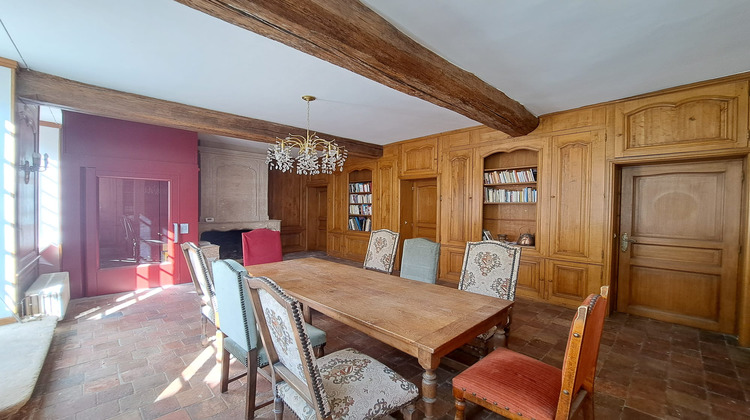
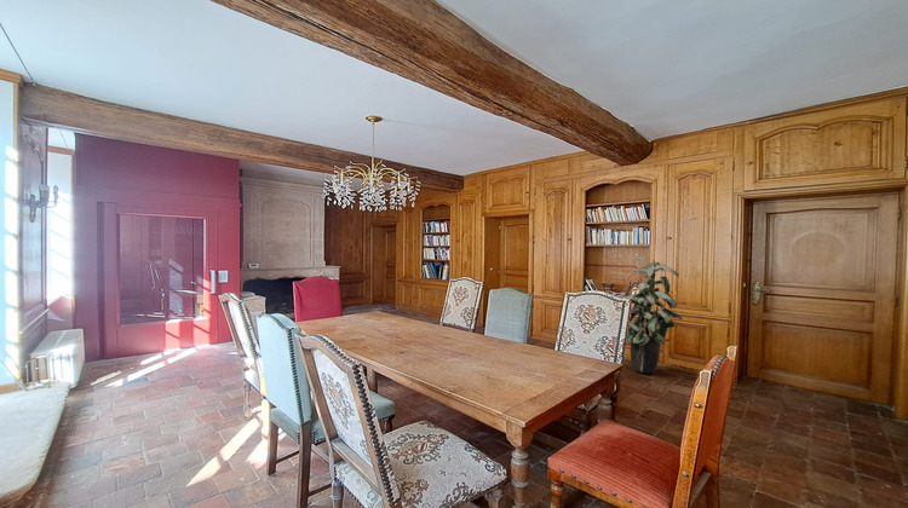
+ indoor plant (644, 313)
